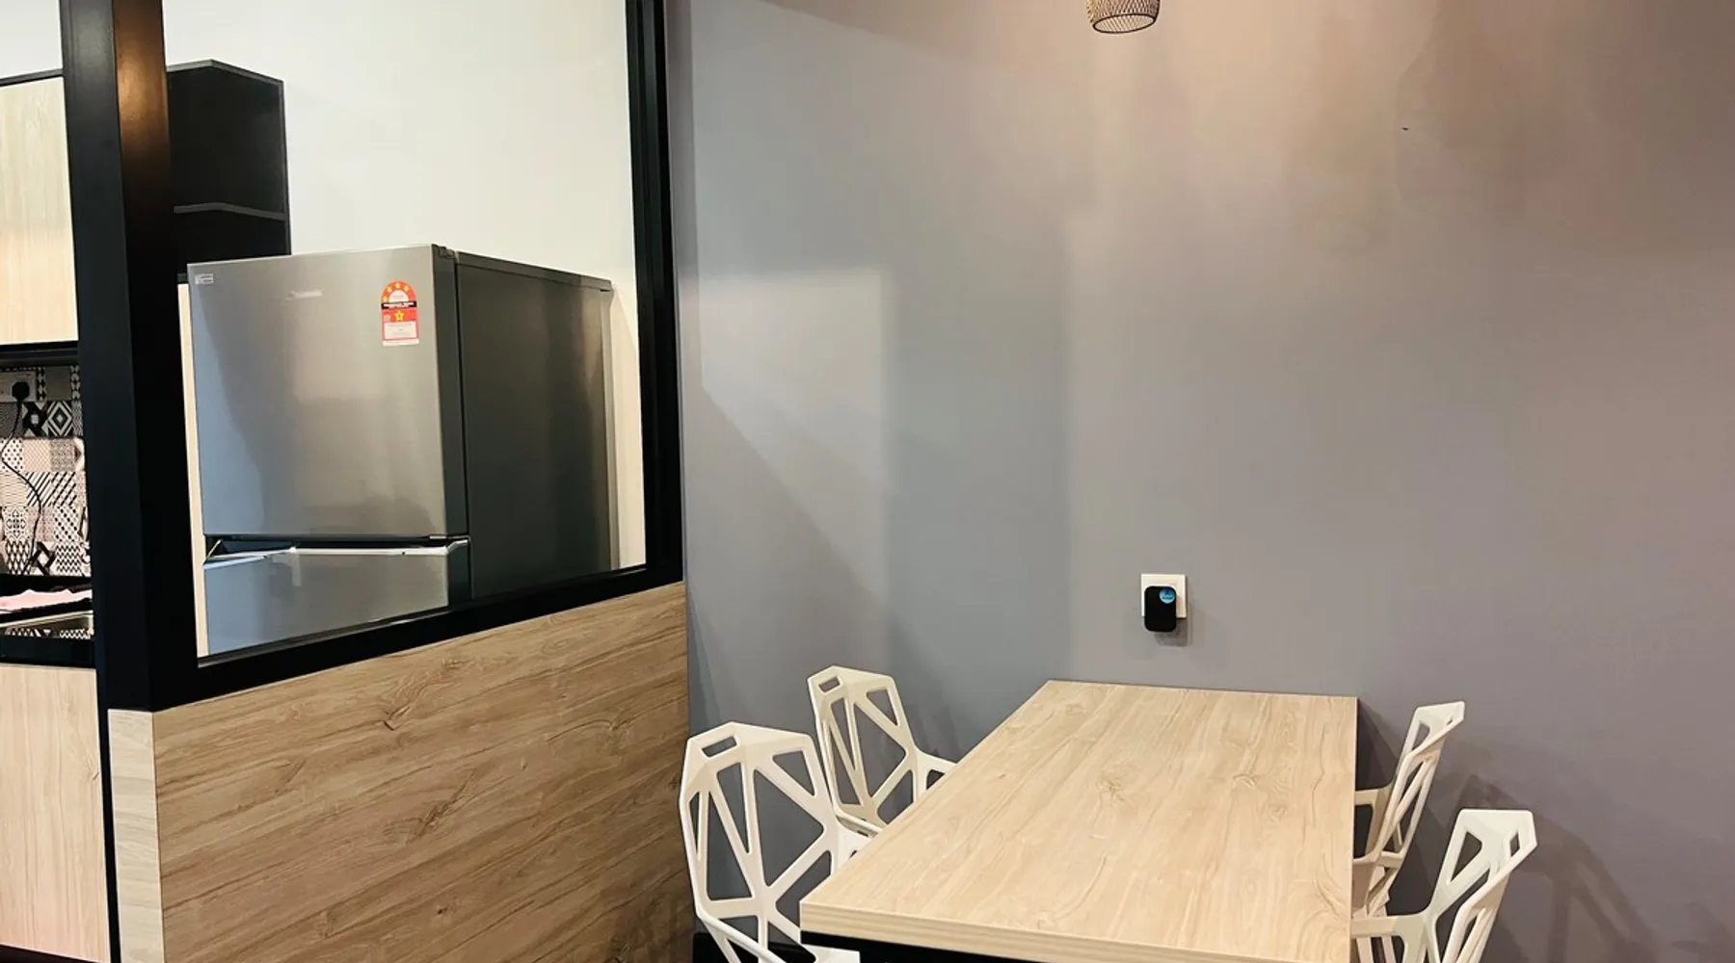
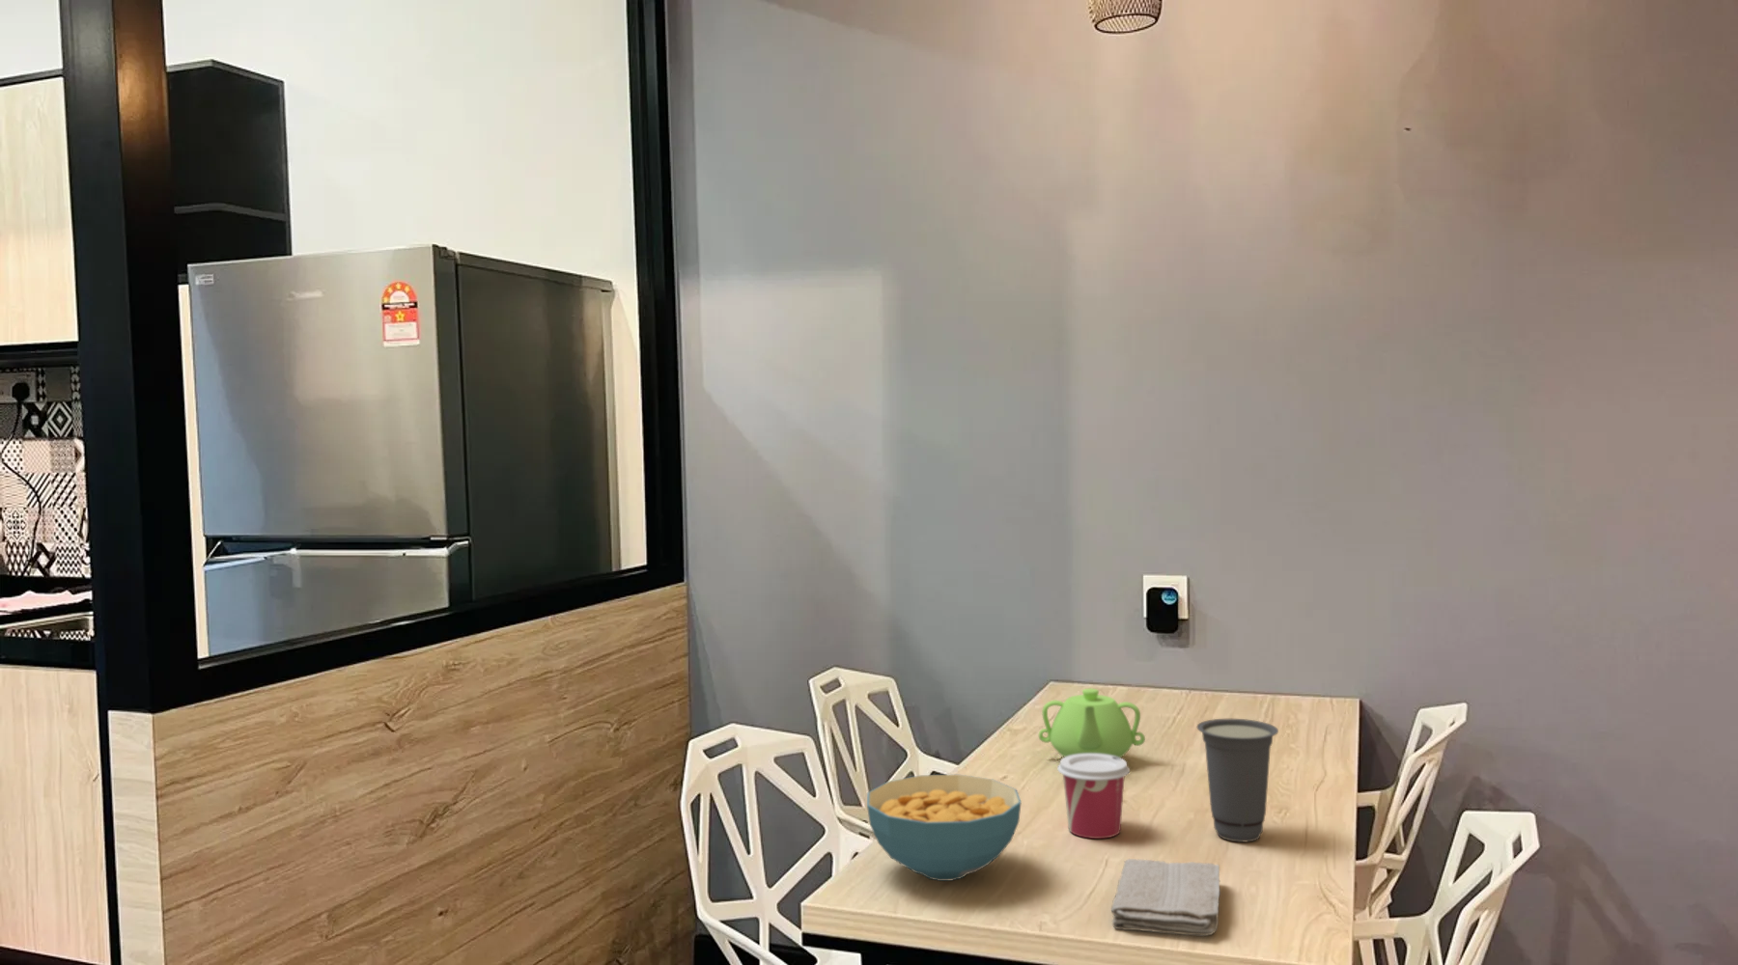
+ cereal bowl (944, 834)
+ cup (1236, 781)
+ cup (1092, 795)
+ washcloth (1167, 893)
+ teapot (1090, 726)
